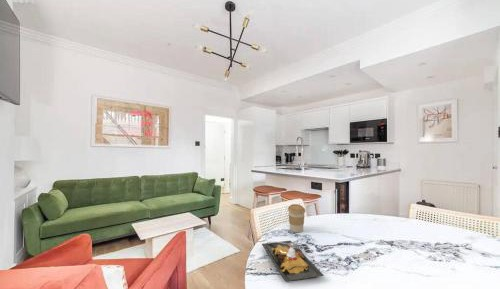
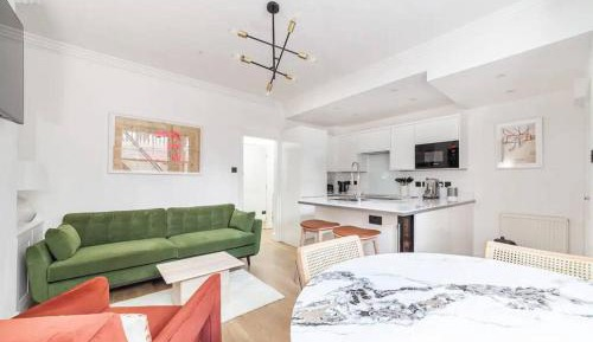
- coffee cup (296, 217)
- plate (291, 253)
